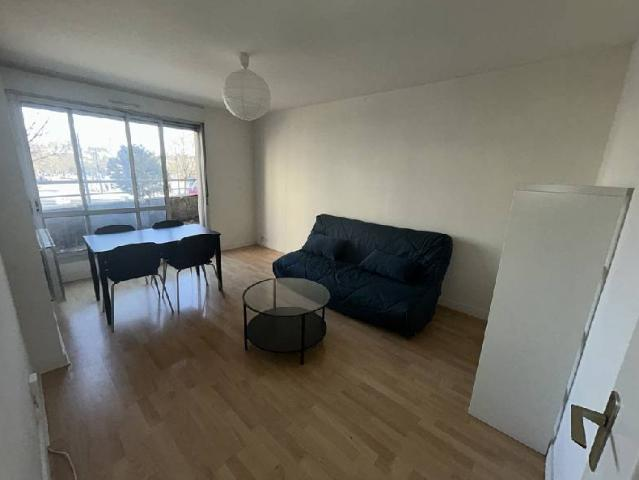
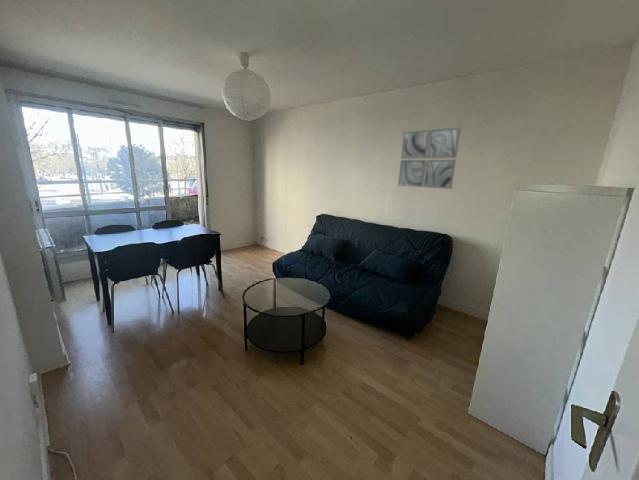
+ wall art (427, 160)
